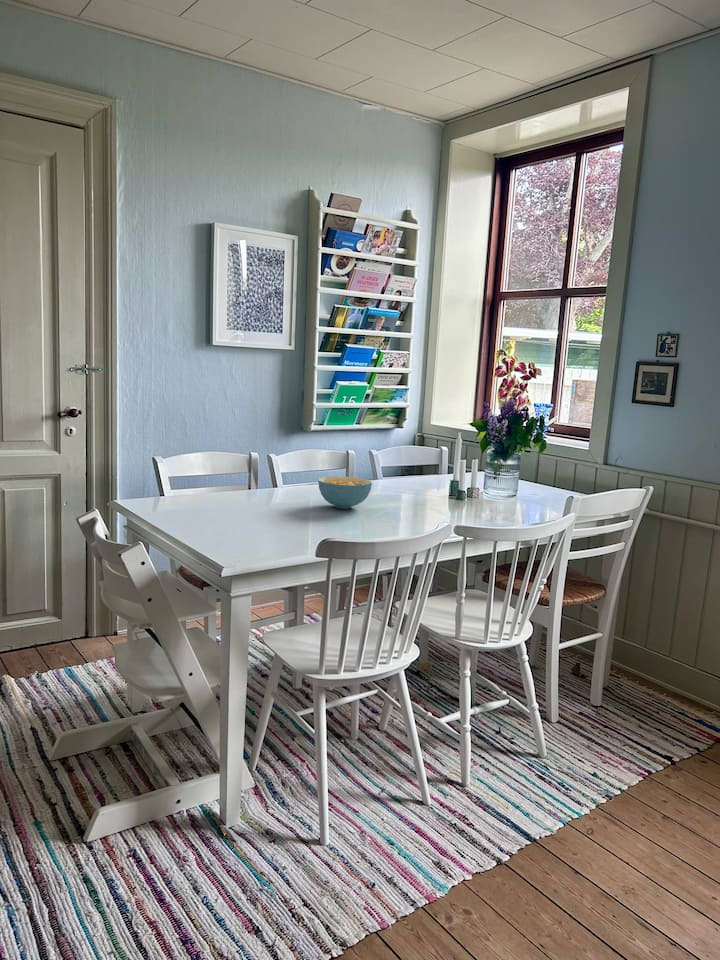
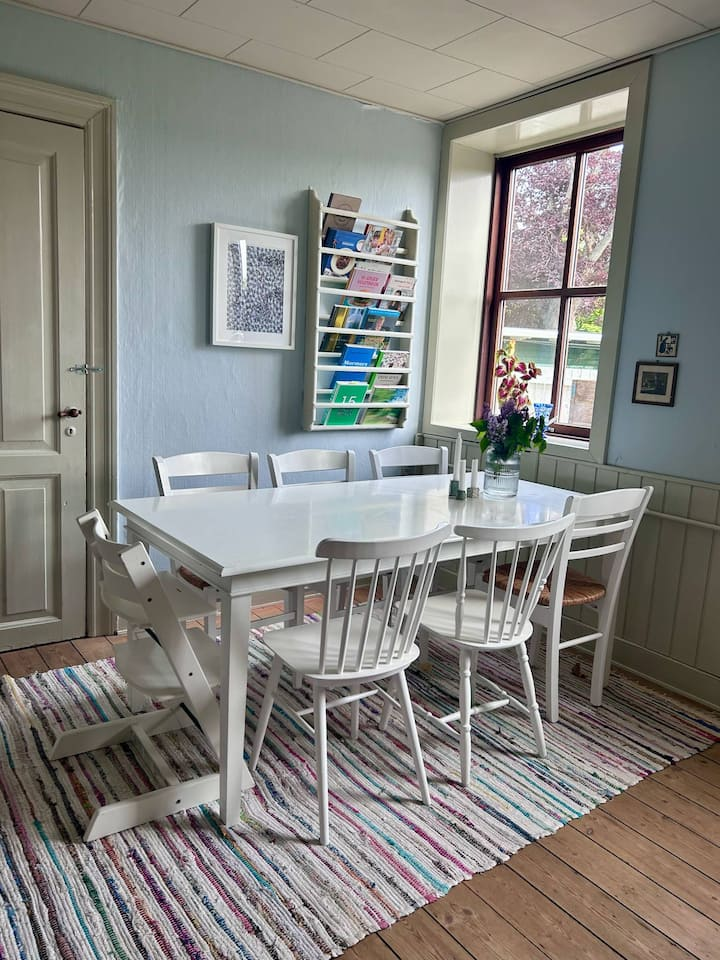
- cereal bowl (344, 493)
